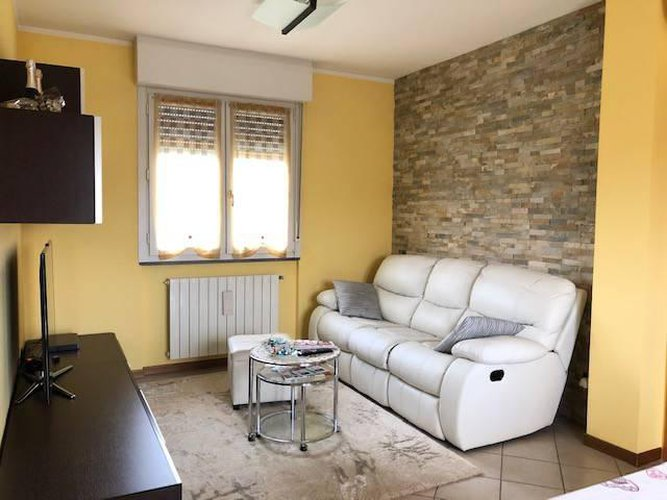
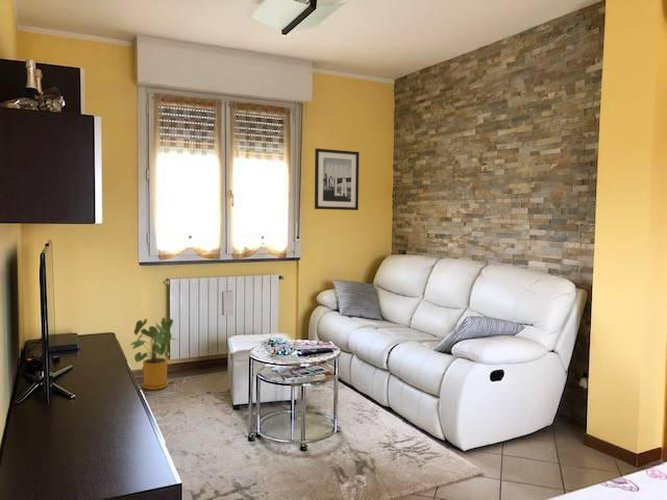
+ house plant (152, 353)
+ wall art (337, 180)
